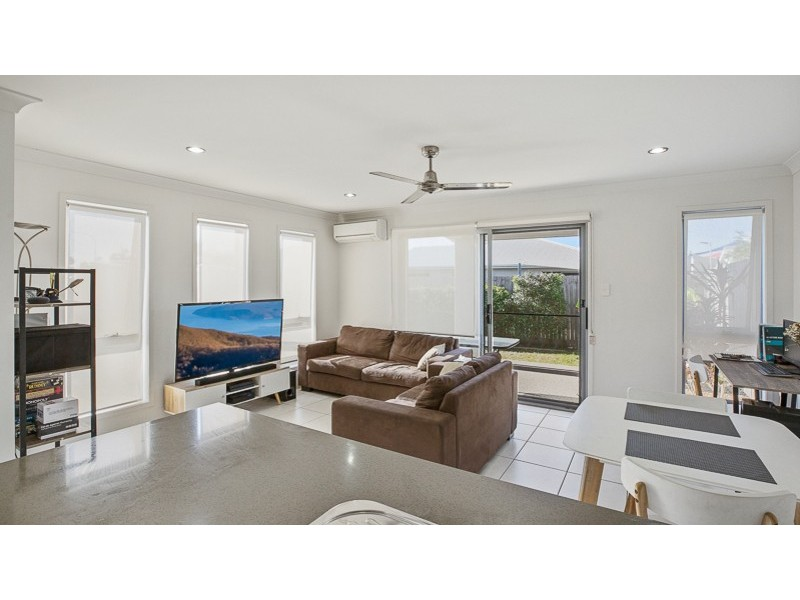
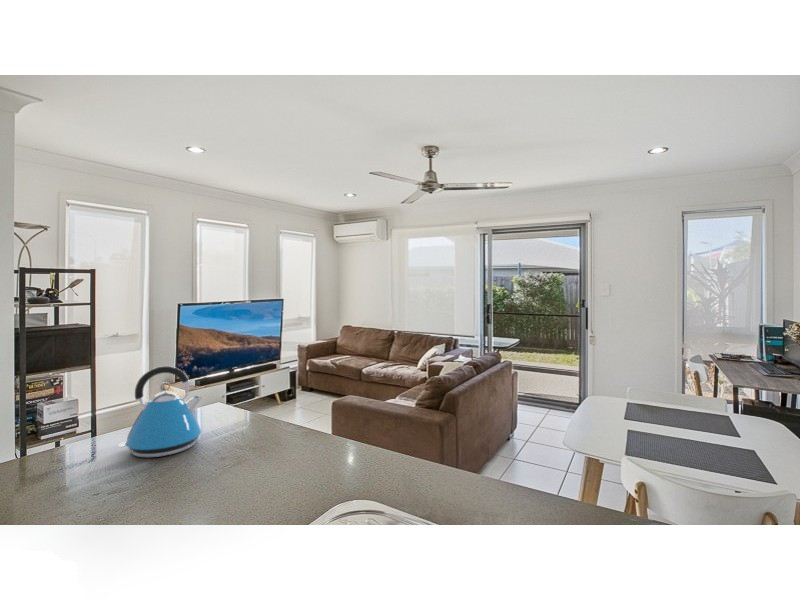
+ kettle (162, 406)
